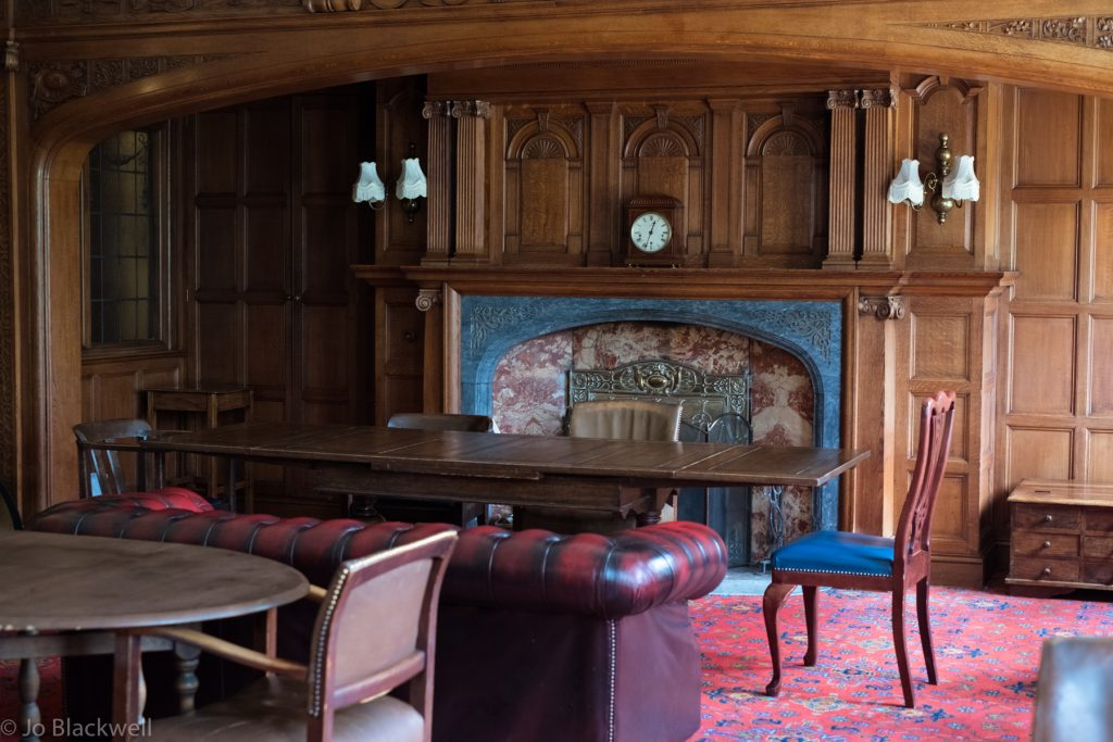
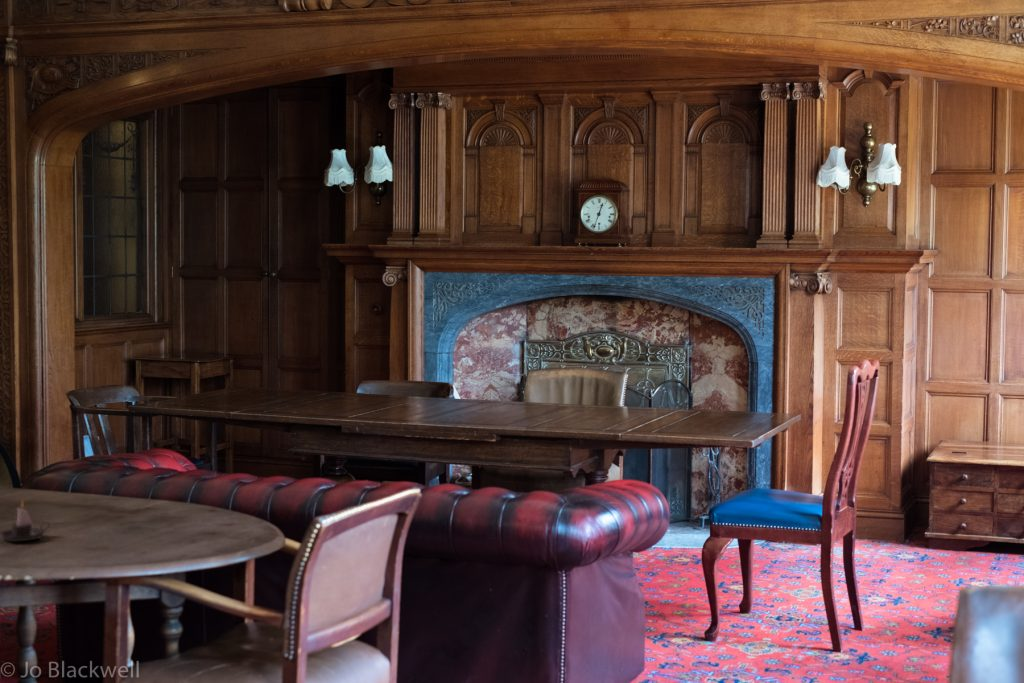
+ candle (25, 518)
